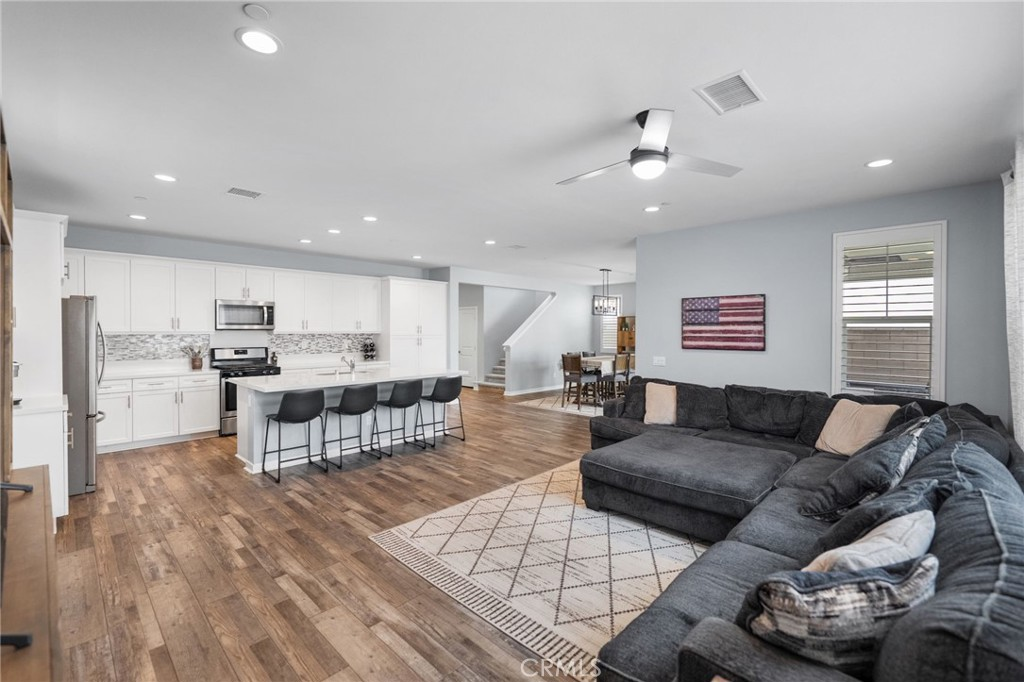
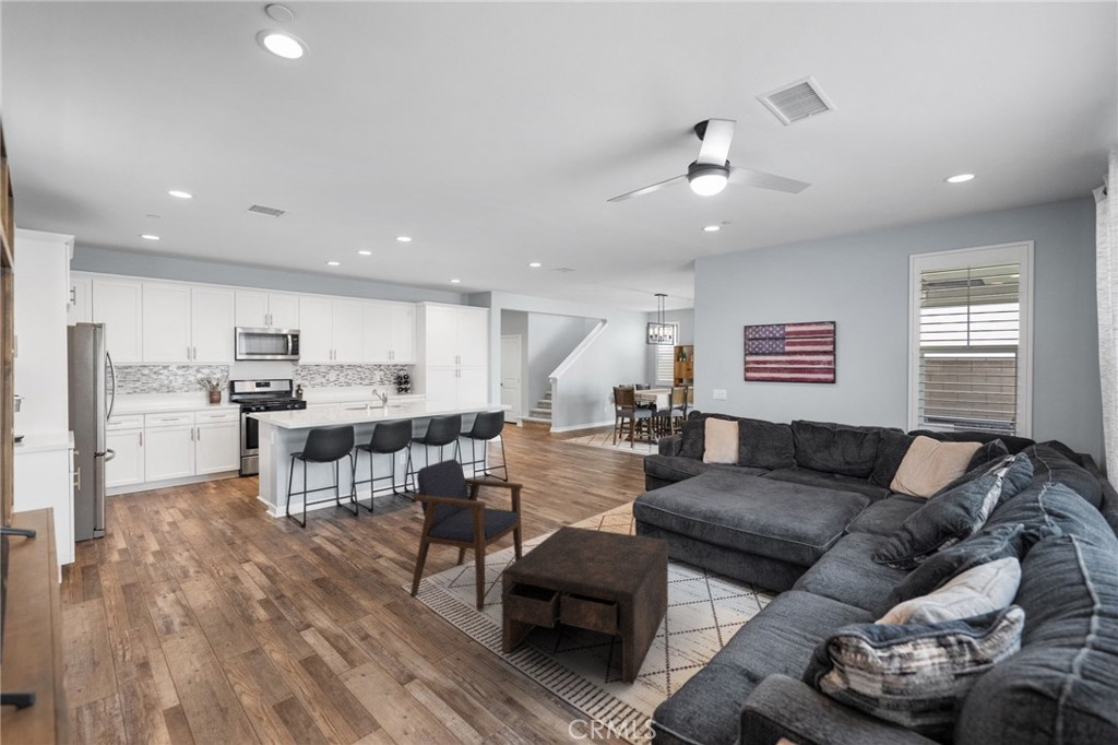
+ coffee table (590, 584)
+ armchair (468, 524)
